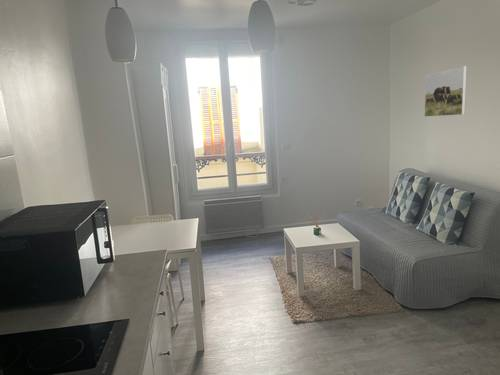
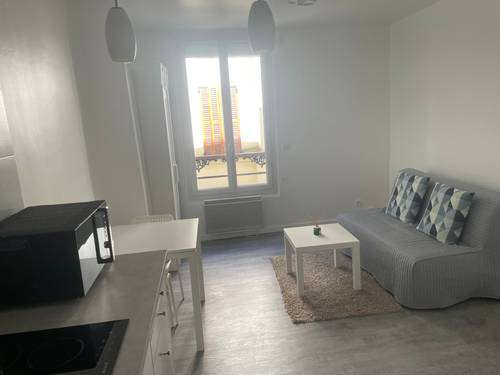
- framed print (443, 93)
